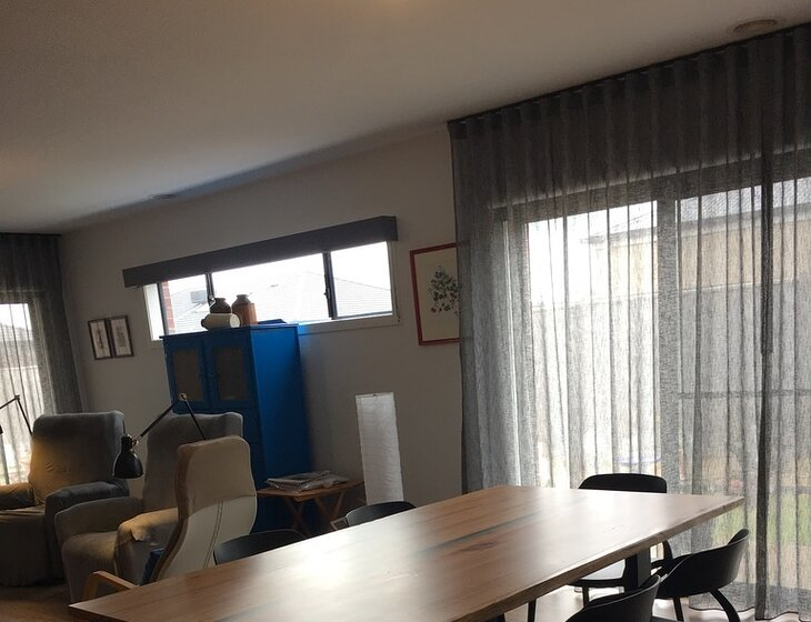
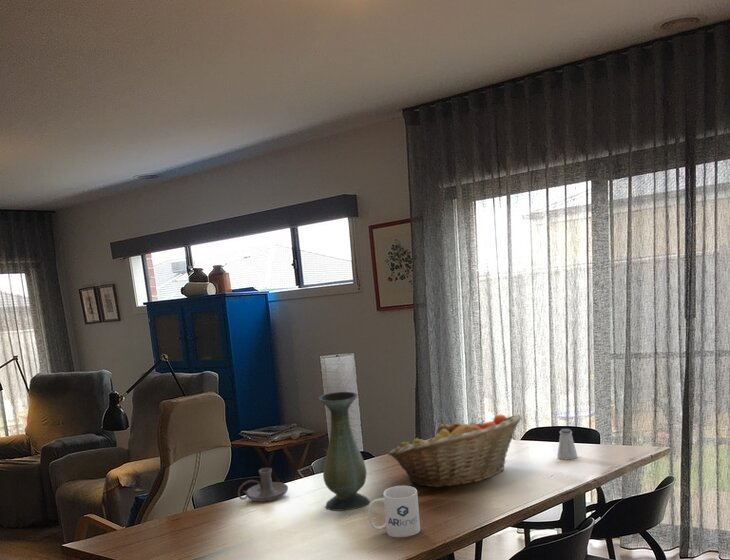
+ fruit basket (457, 445)
+ candle holder (262, 484)
+ saltshaker (566, 443)
+ mug (395, 511)
+ vase (342, 450)
